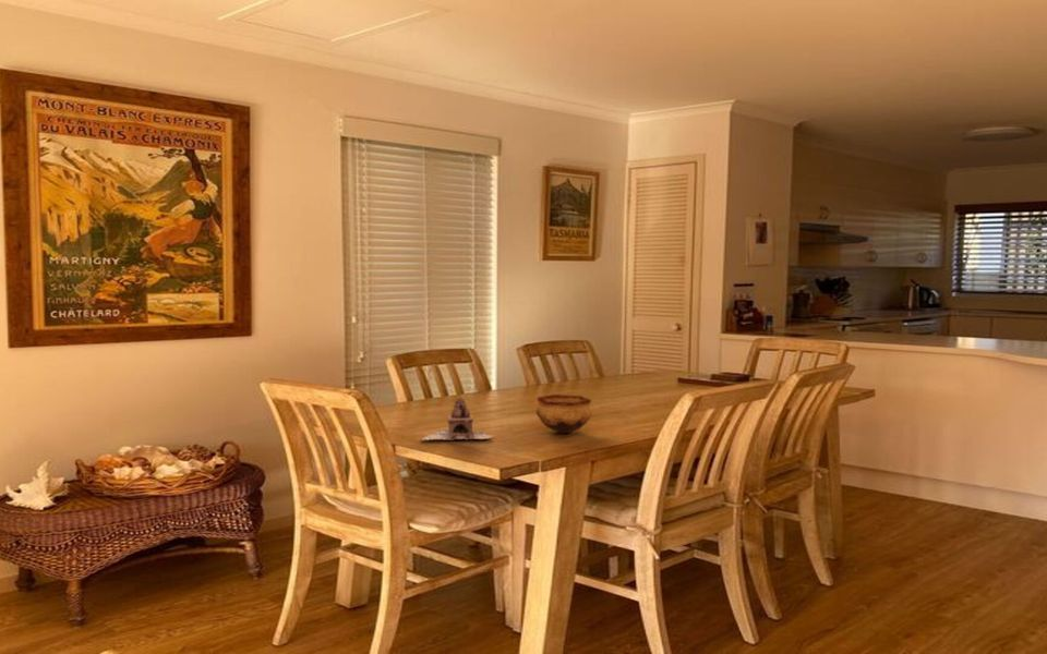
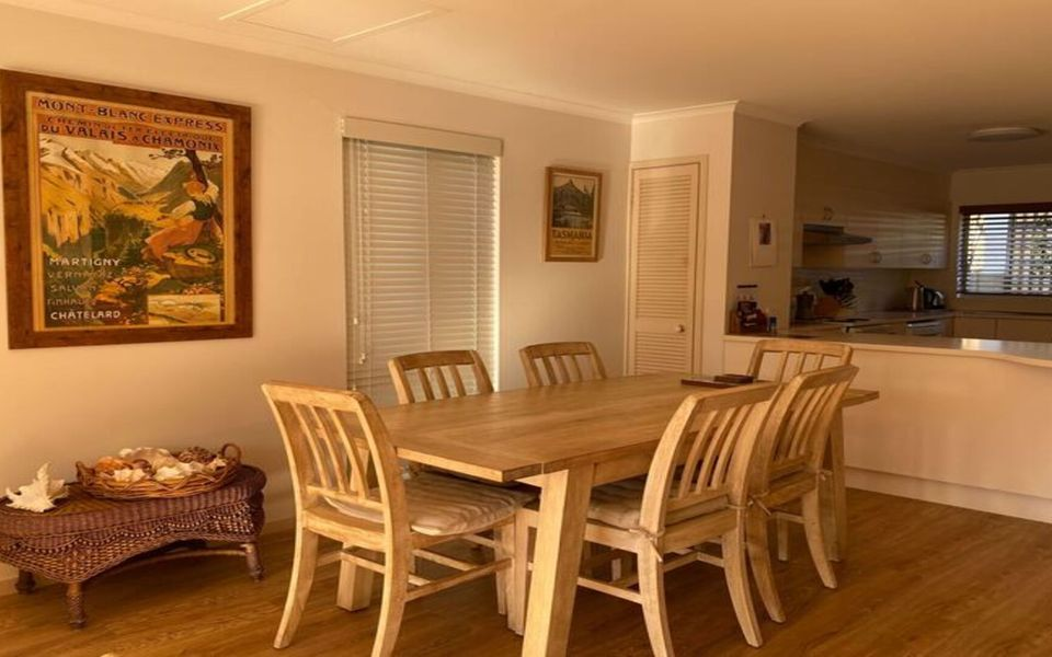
- bowl (563, 414)
- teapot (460, 417)
